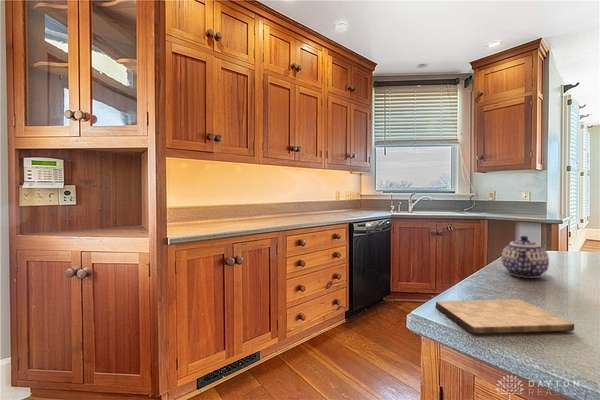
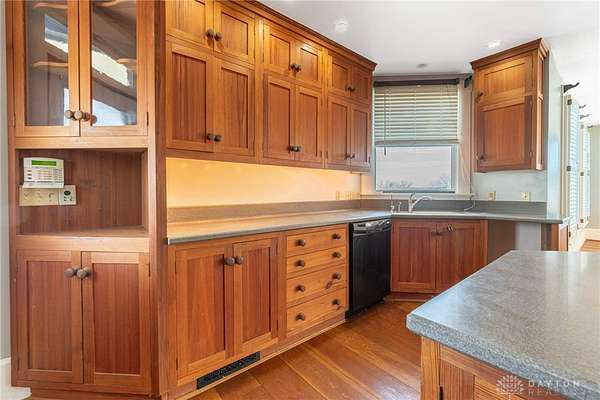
- cutting board (498, 314)
- teapot (524, 255)
